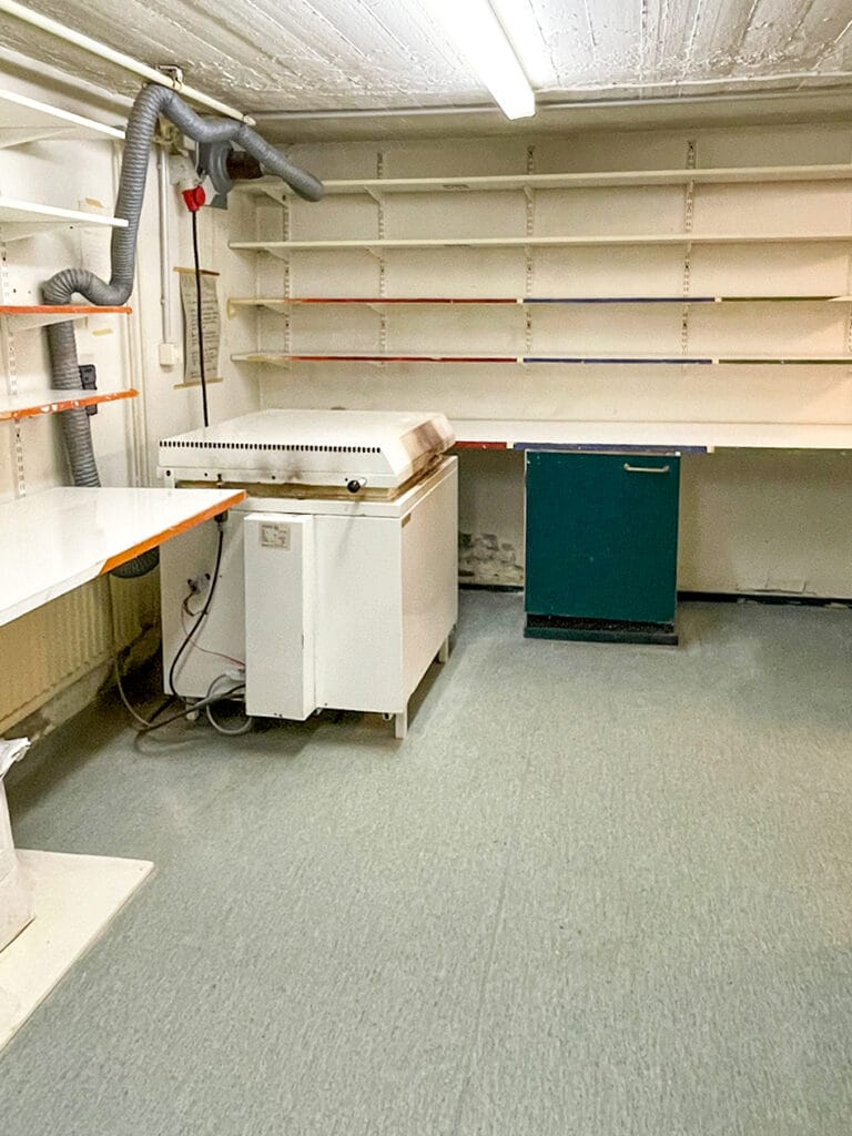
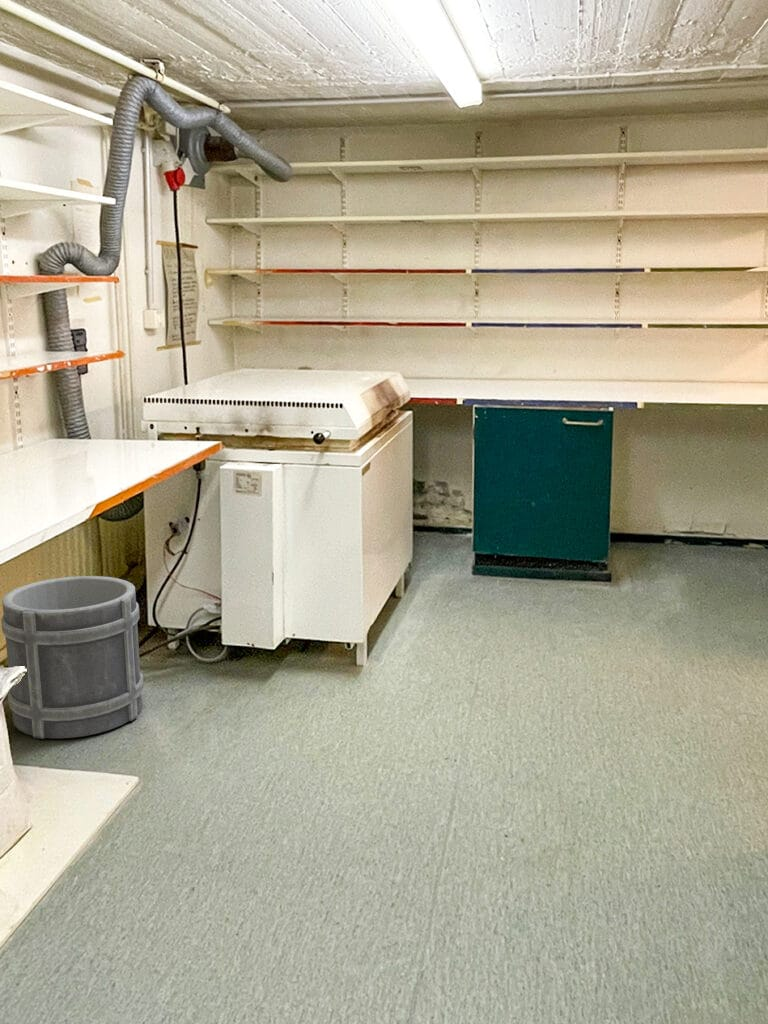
+ bucket (74, 652)
